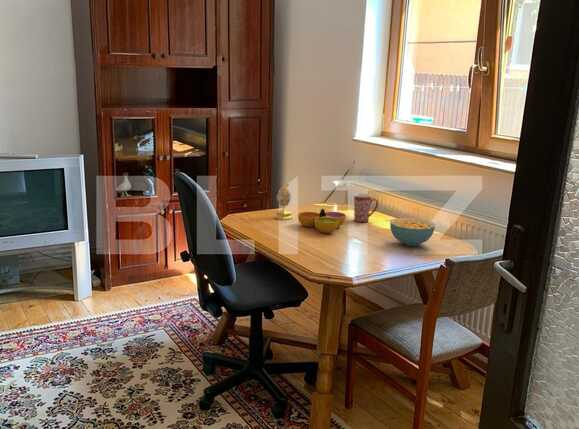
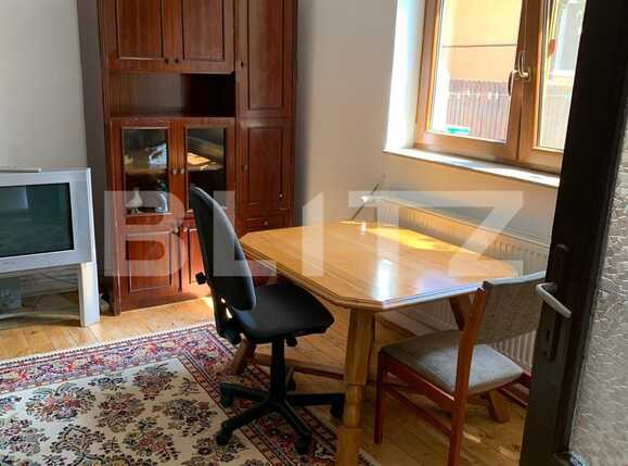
- mug (365, 208)
- decorative bowl (319, 217)
- decorative egg (284, 200)
- cereal bowl (411, 233)
